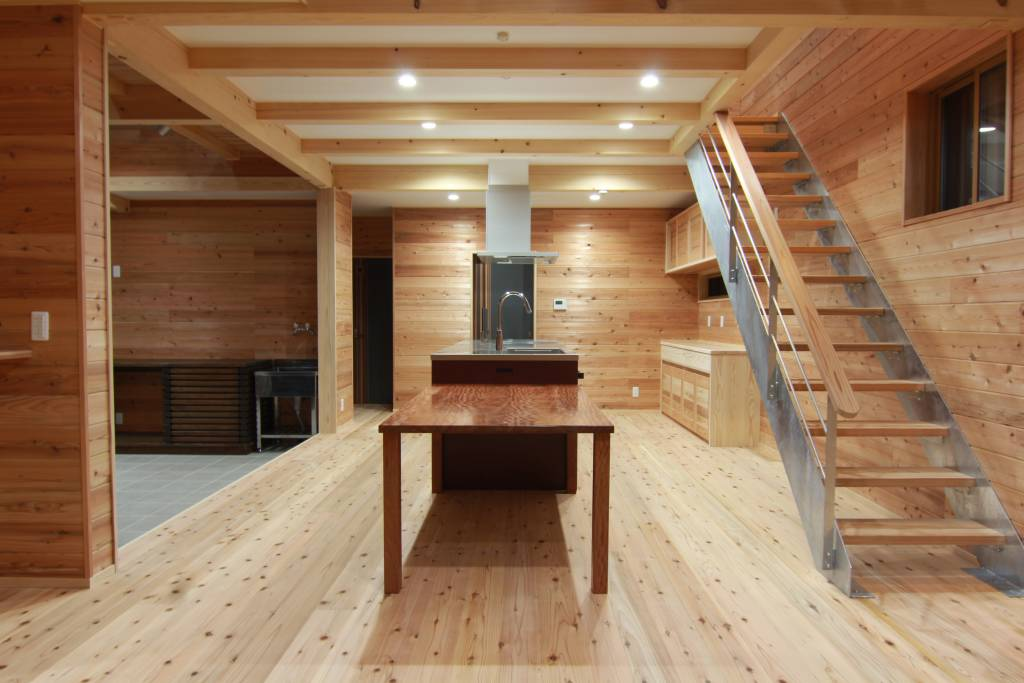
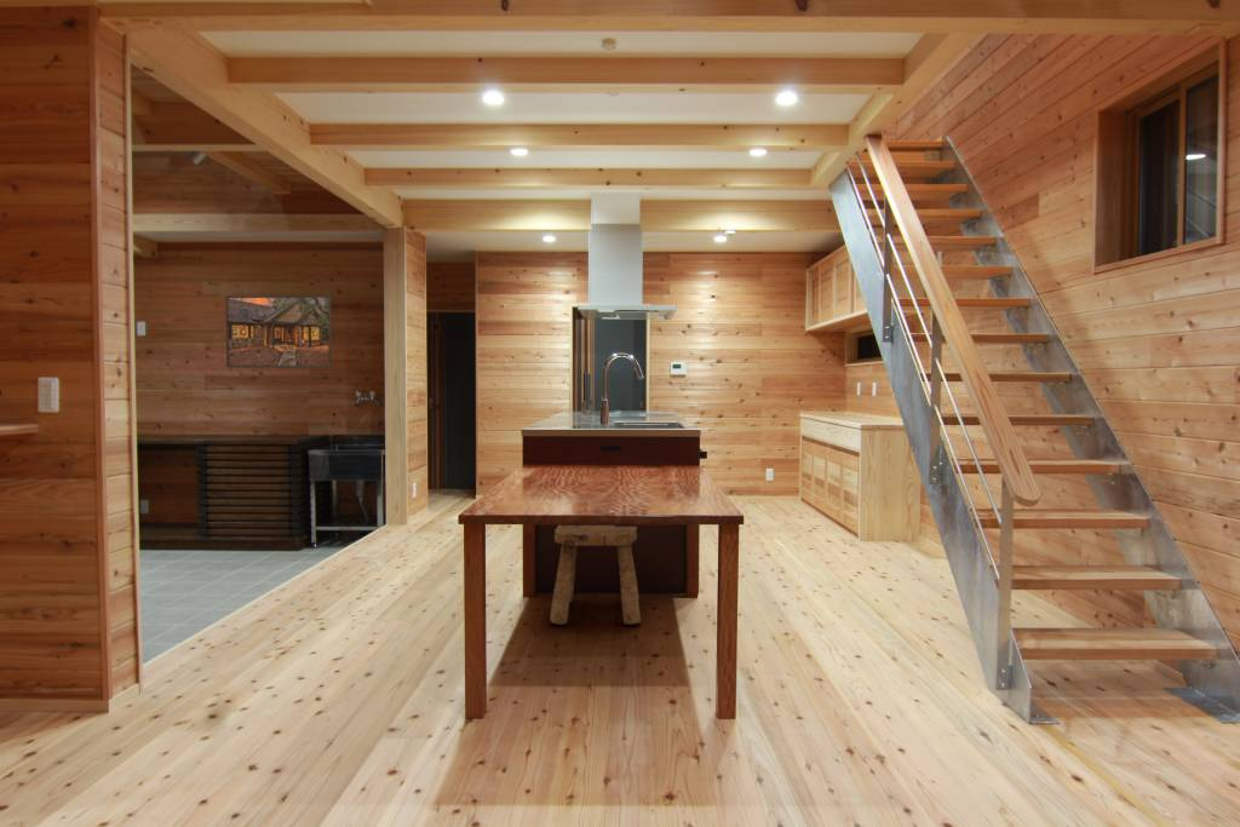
+ stool (574, 569)
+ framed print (279, 332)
